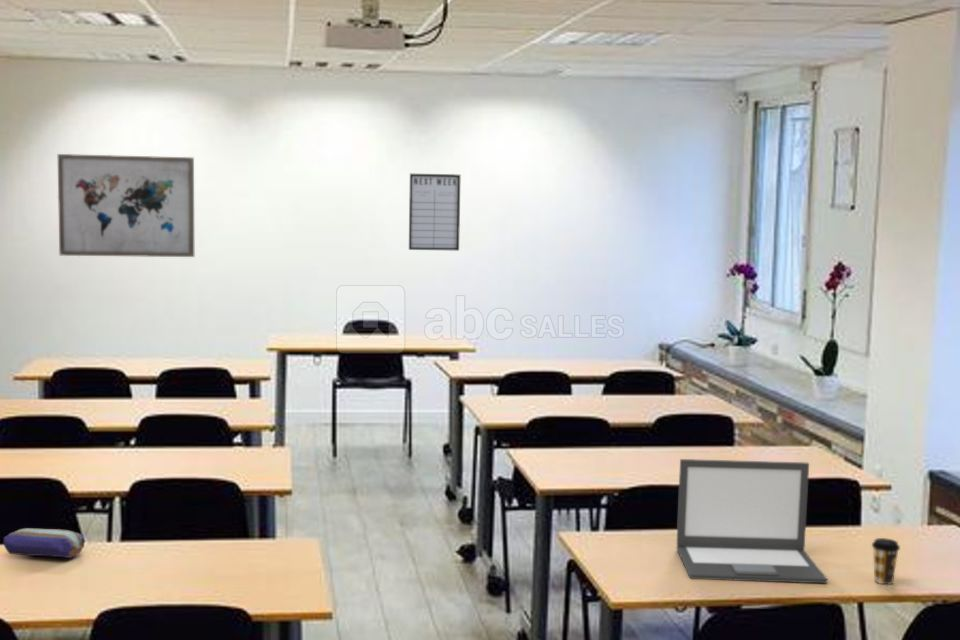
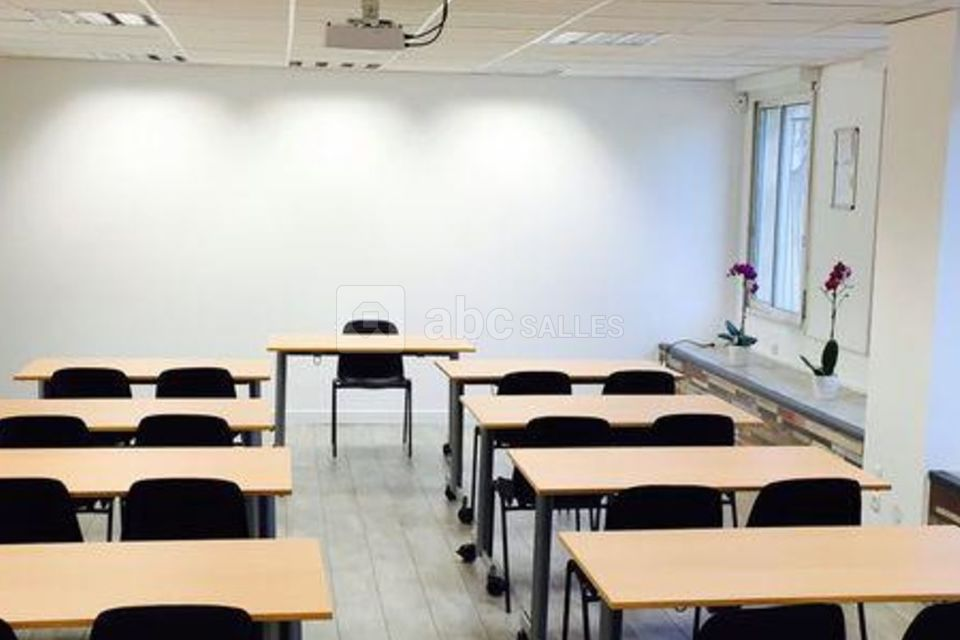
- writing board (434, 212)
- wall art (127, 206)
- laptop (750, 518)
- coffee cup (884, 561)
- pencil case (44, 543)
